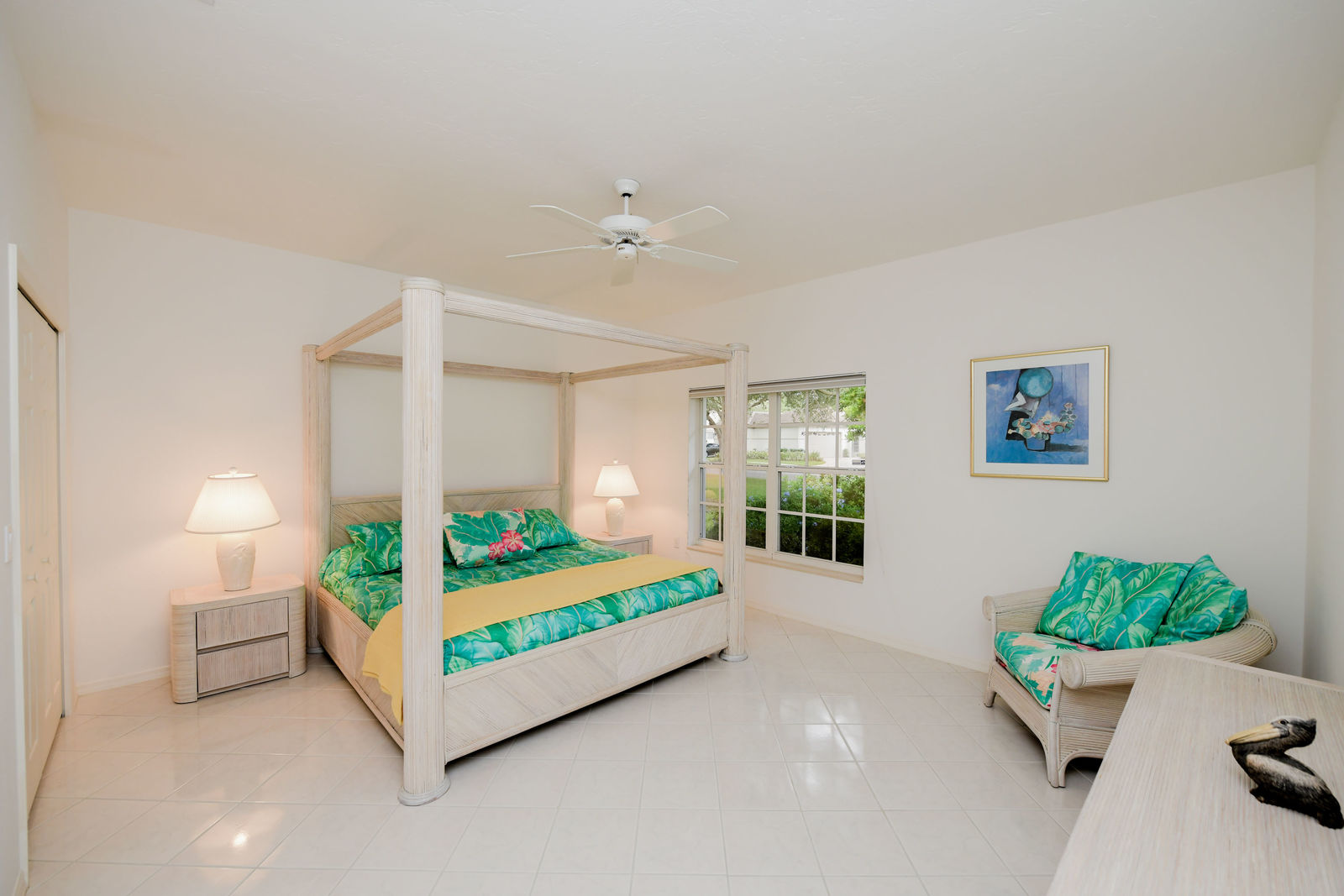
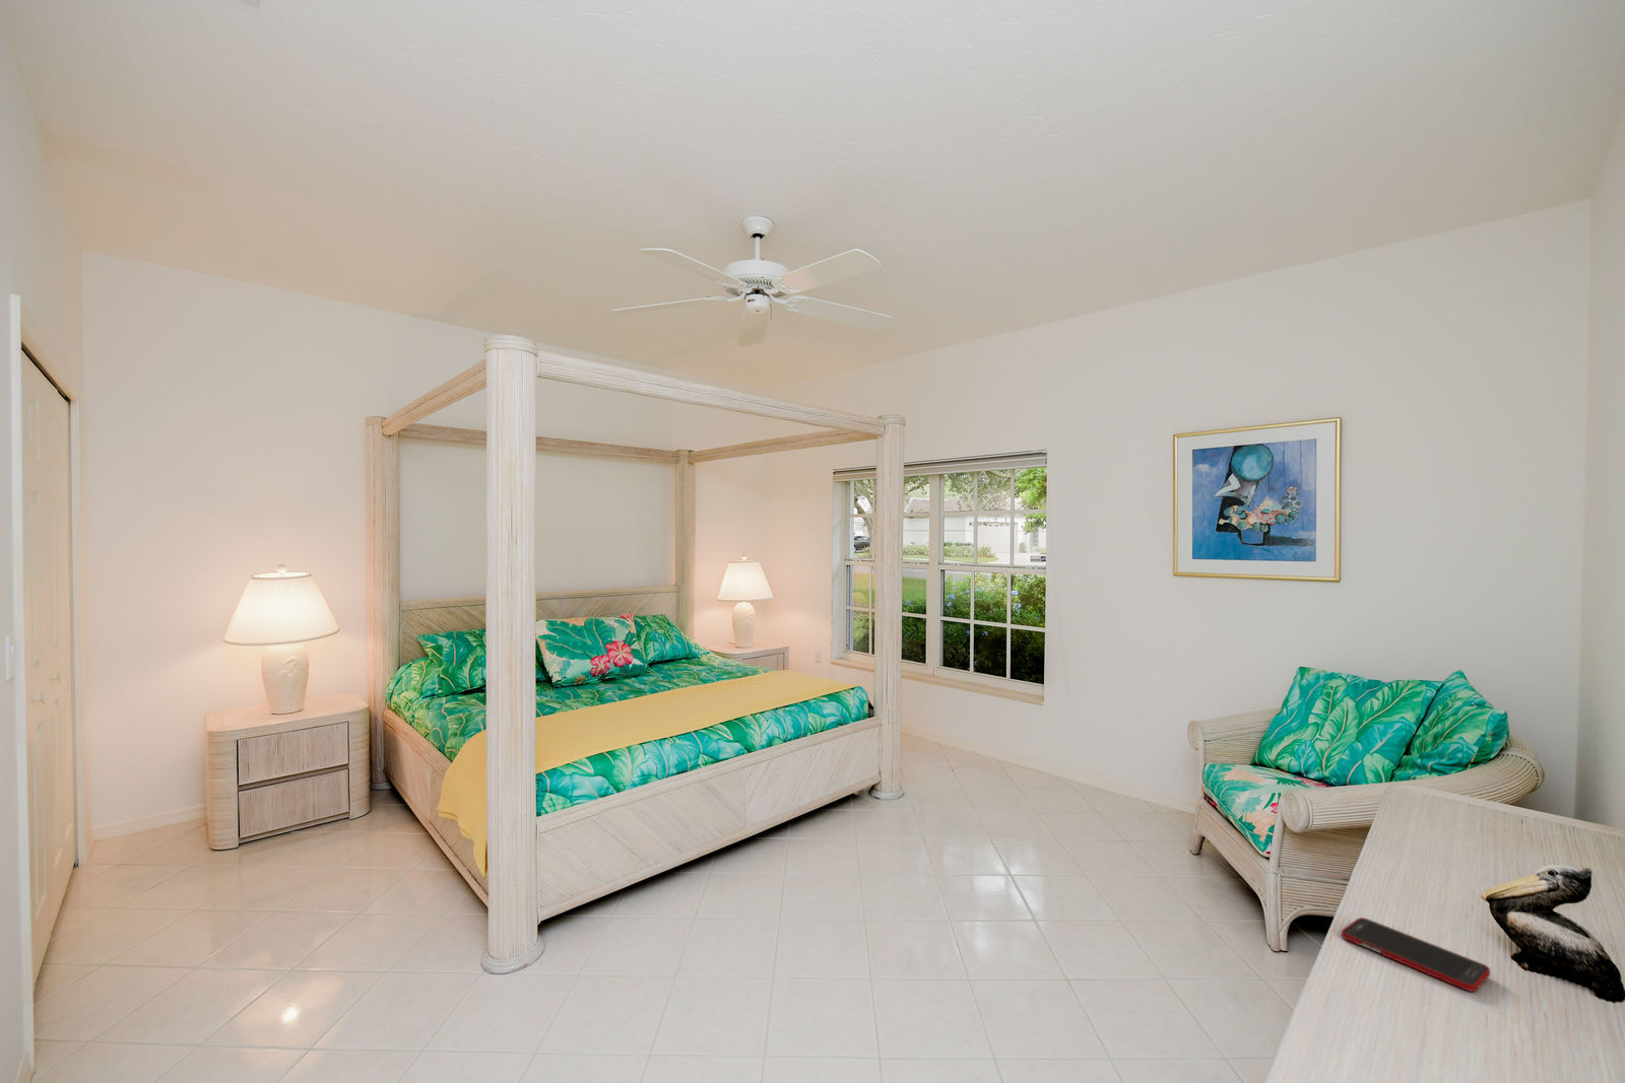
+ cell phone (1412, 952)
